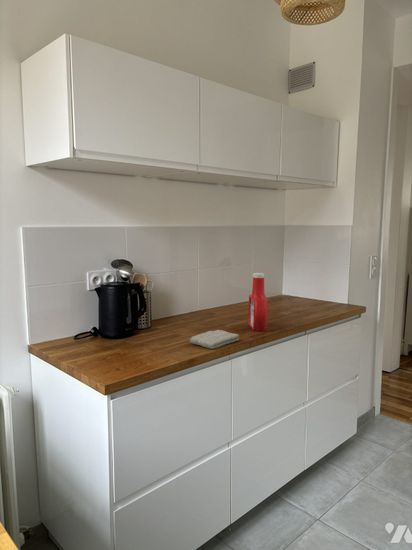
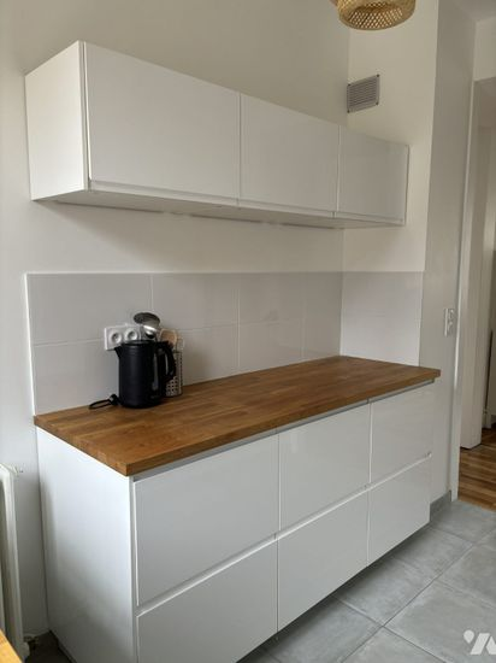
- soap bottle (258, 300)
- washcloth (215, 338)
